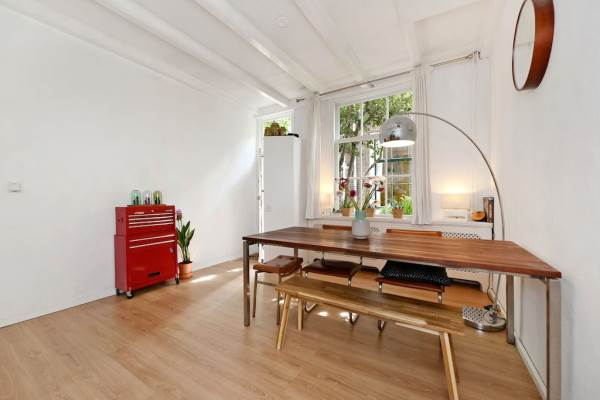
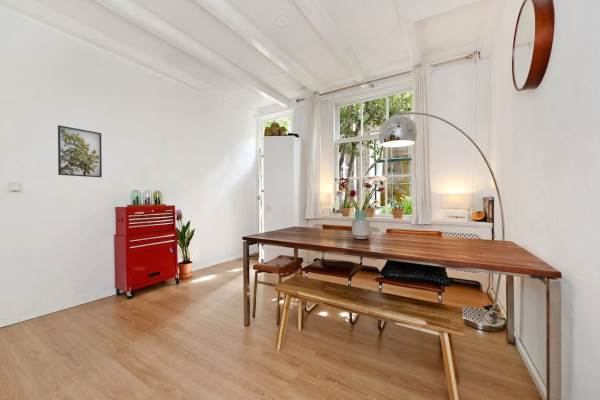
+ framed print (81, 152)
